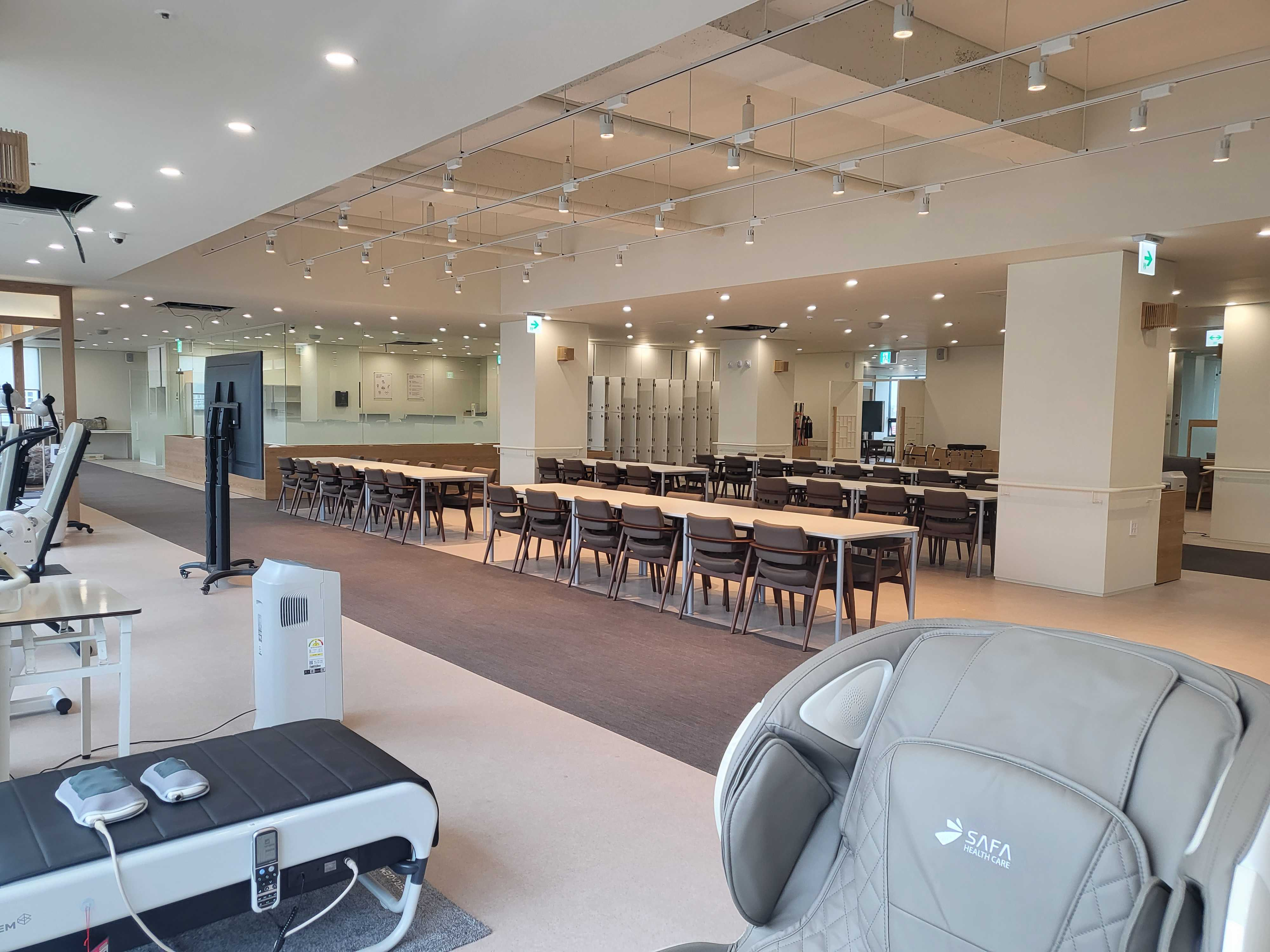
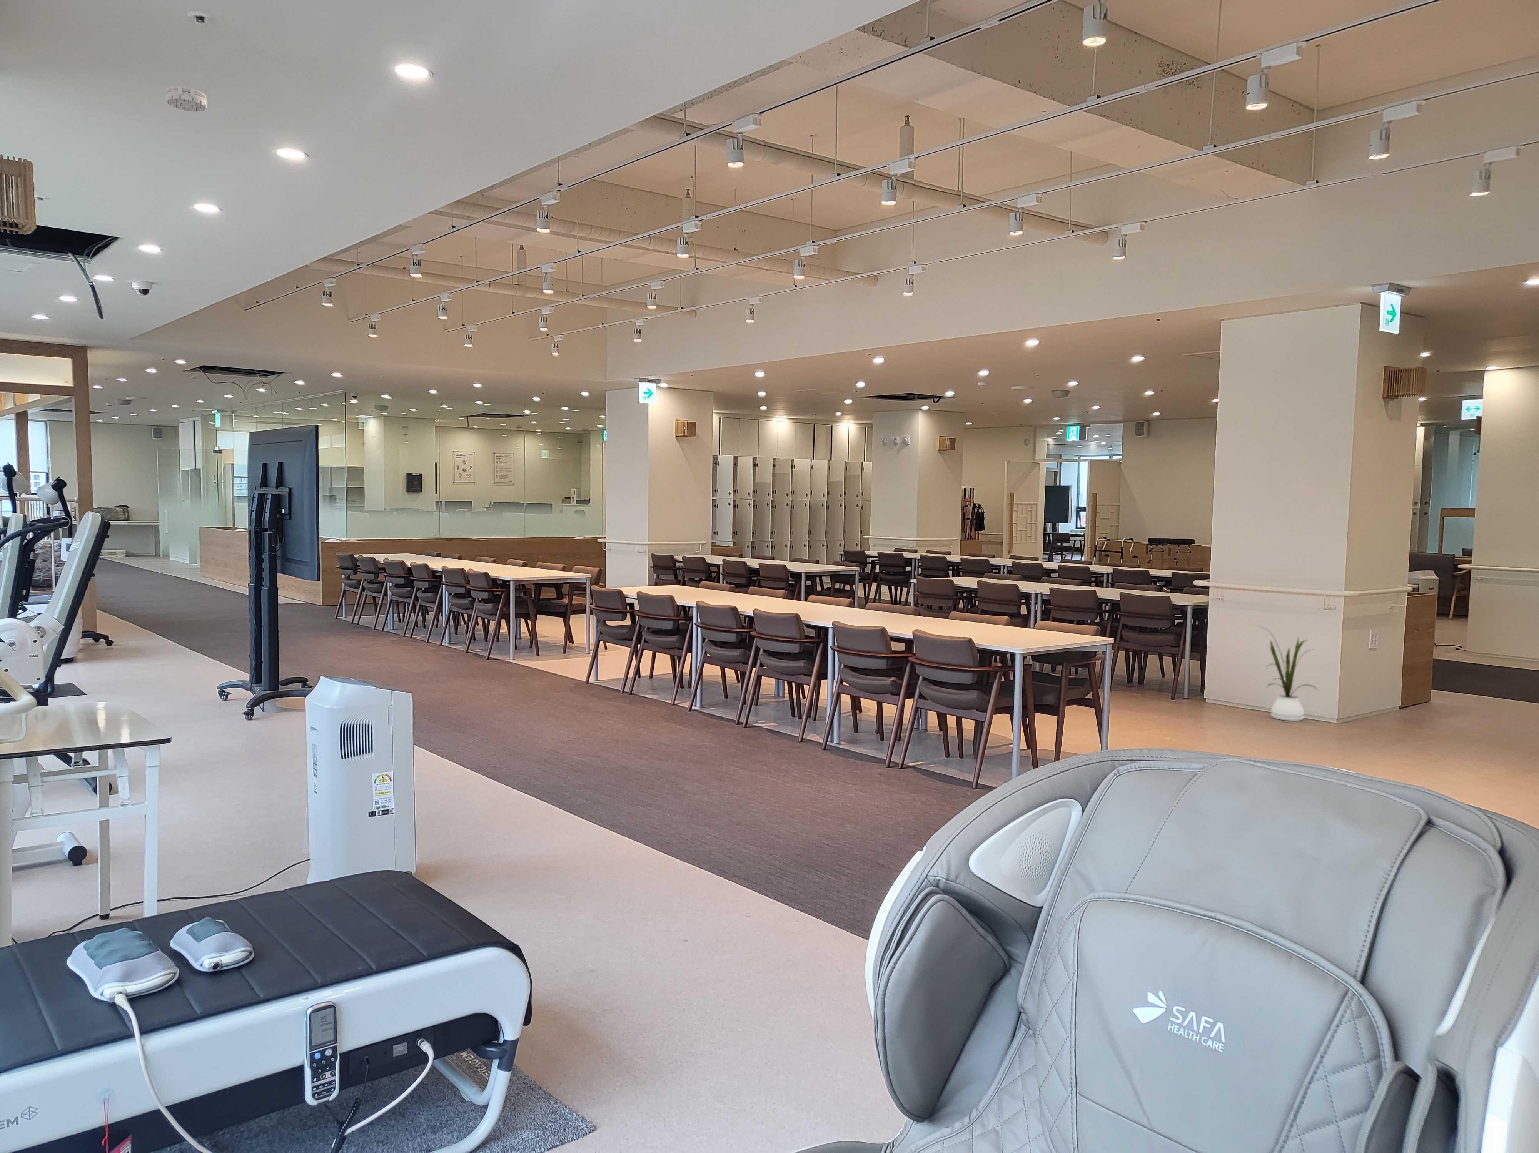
+ house plant (1286, 673)
+ smoke detector (187, 98)
